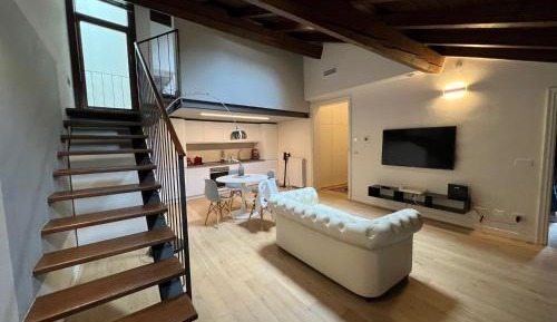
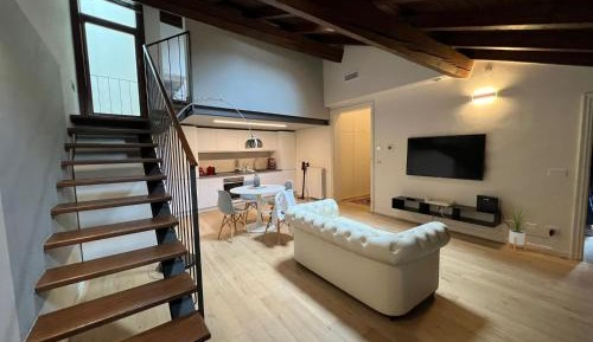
+ house plant (518, 225)
